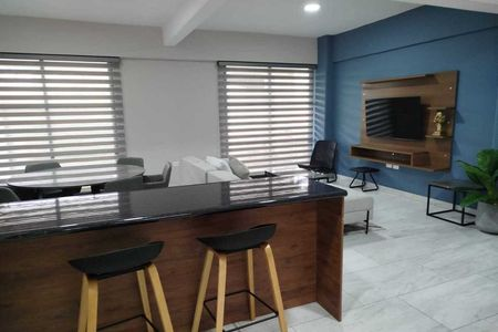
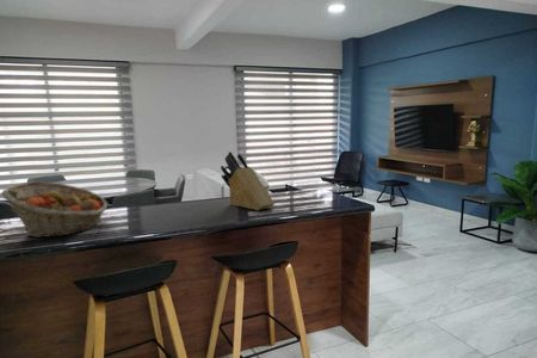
+ fruit basket (58, 205)
+ knife block (246, 179)
